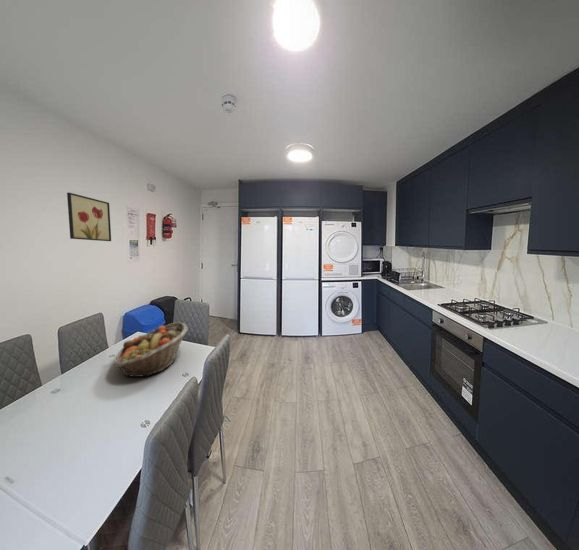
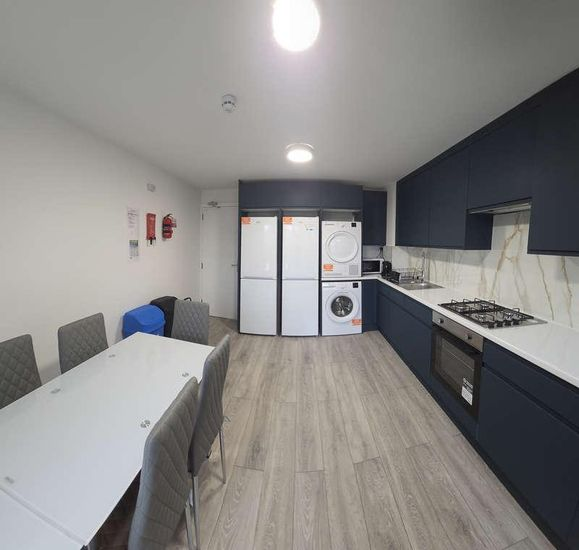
- wall art (90, 219)
- fruit basket (153, 346)
